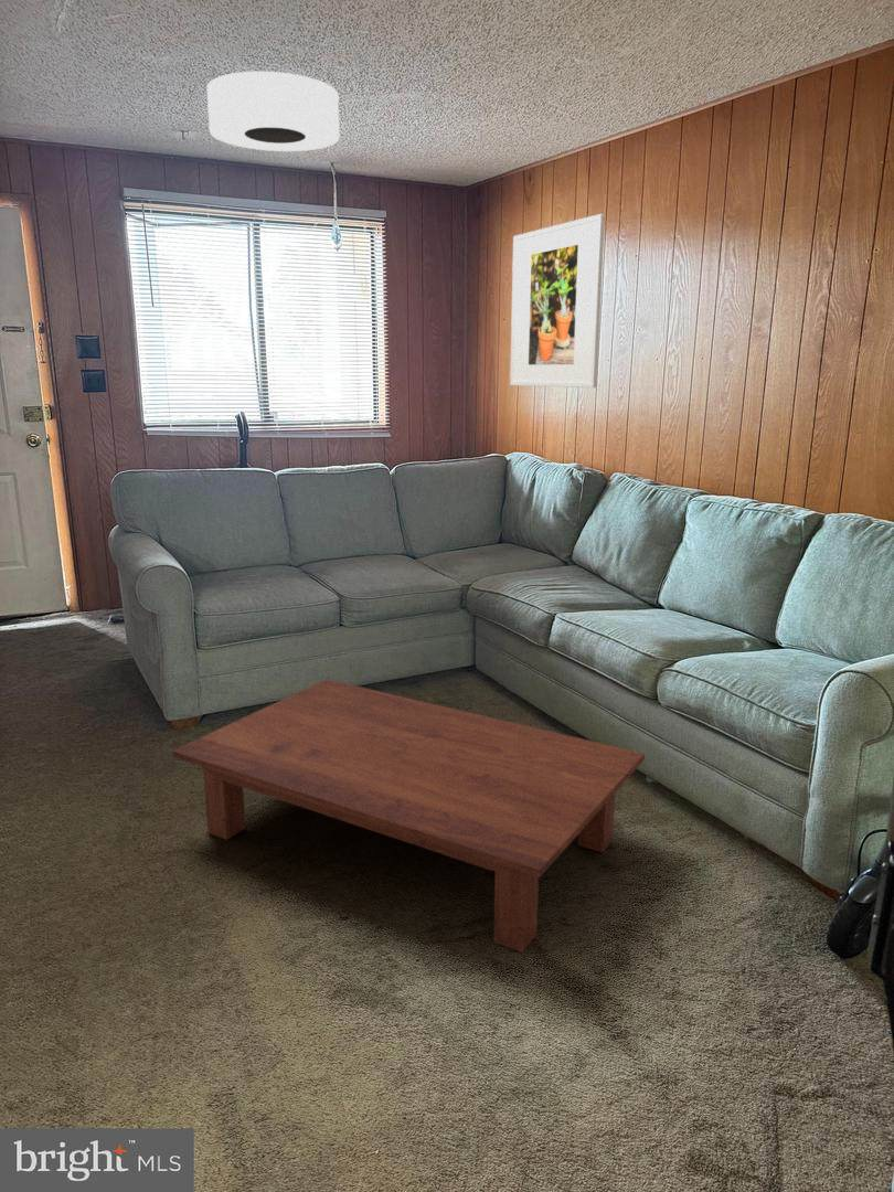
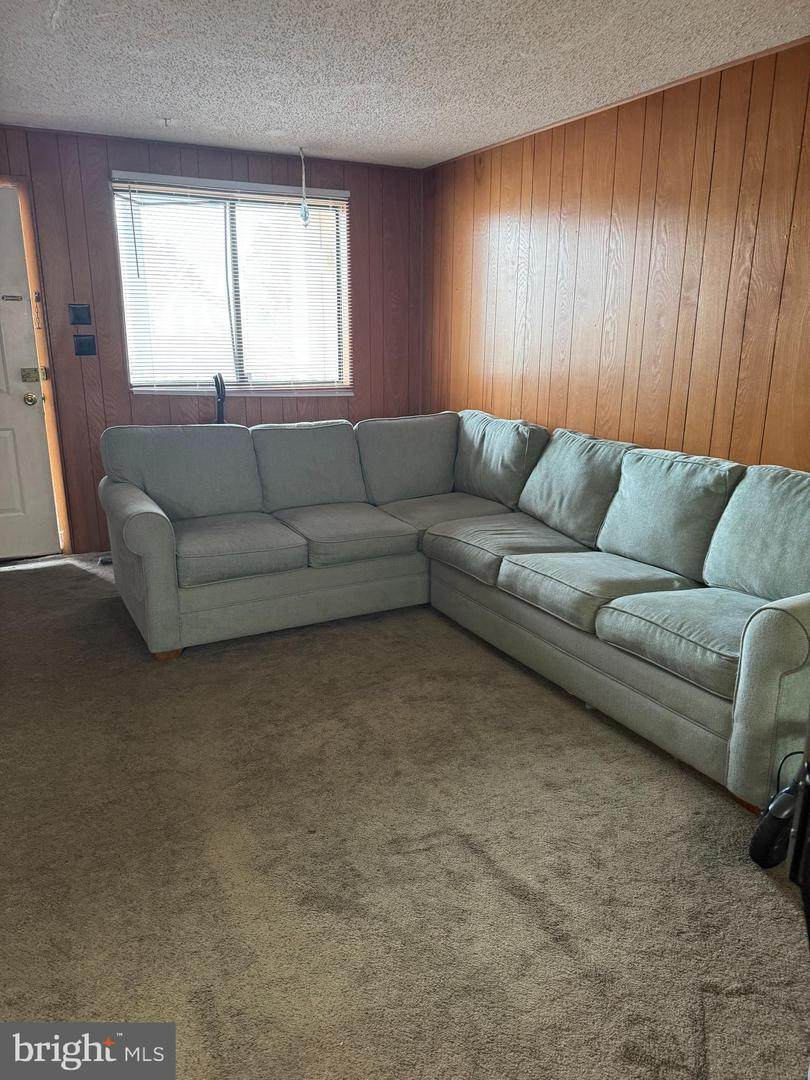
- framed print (552, 308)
- ceiling light (274, 114)
- coffee table (408, 795)
